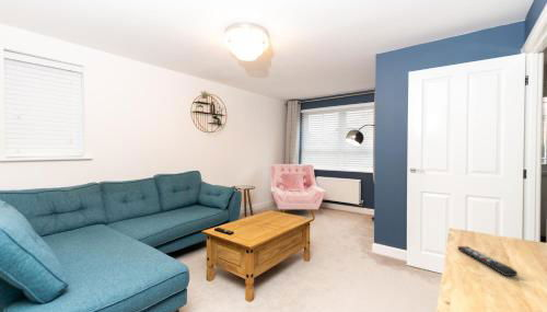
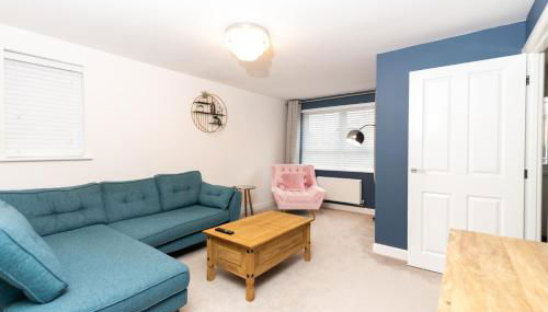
- remote control (484, 258)
